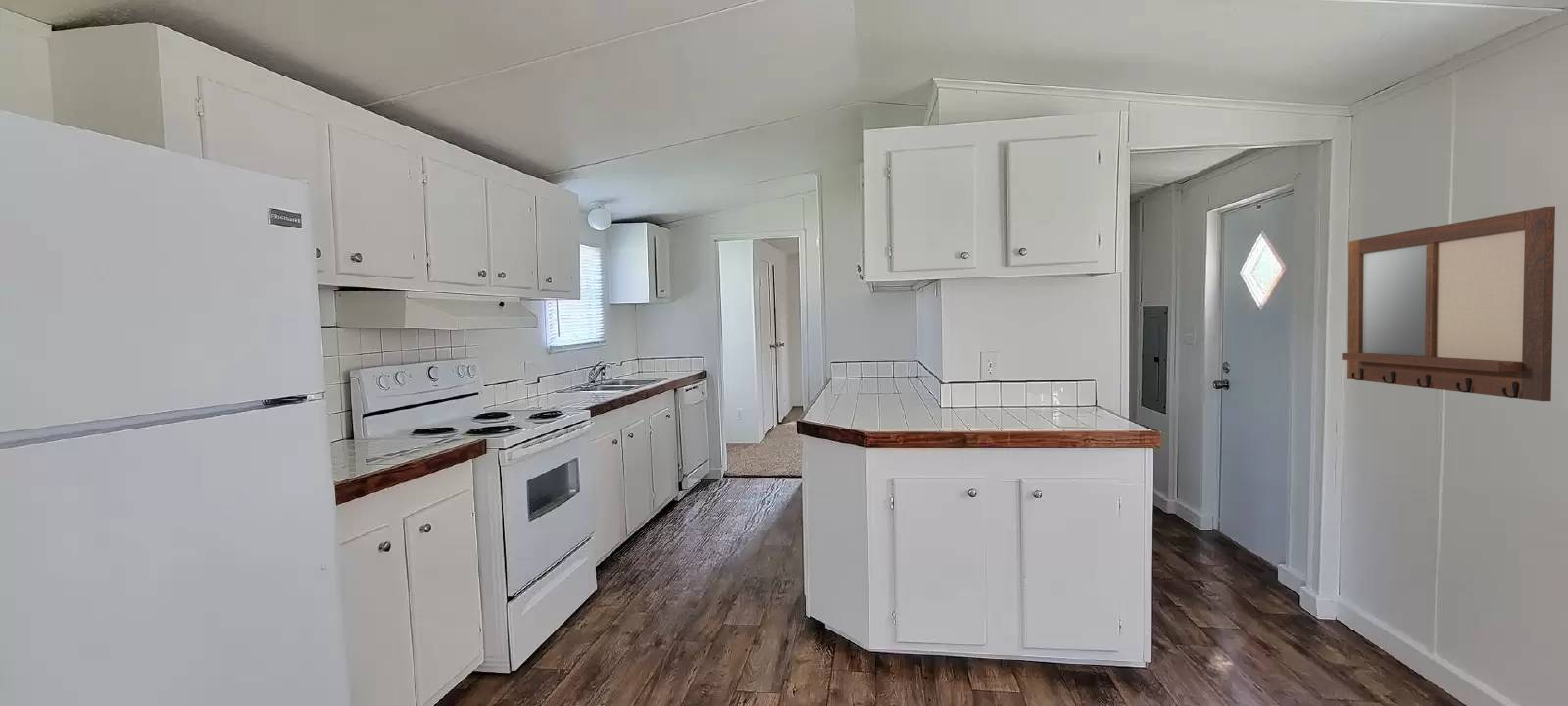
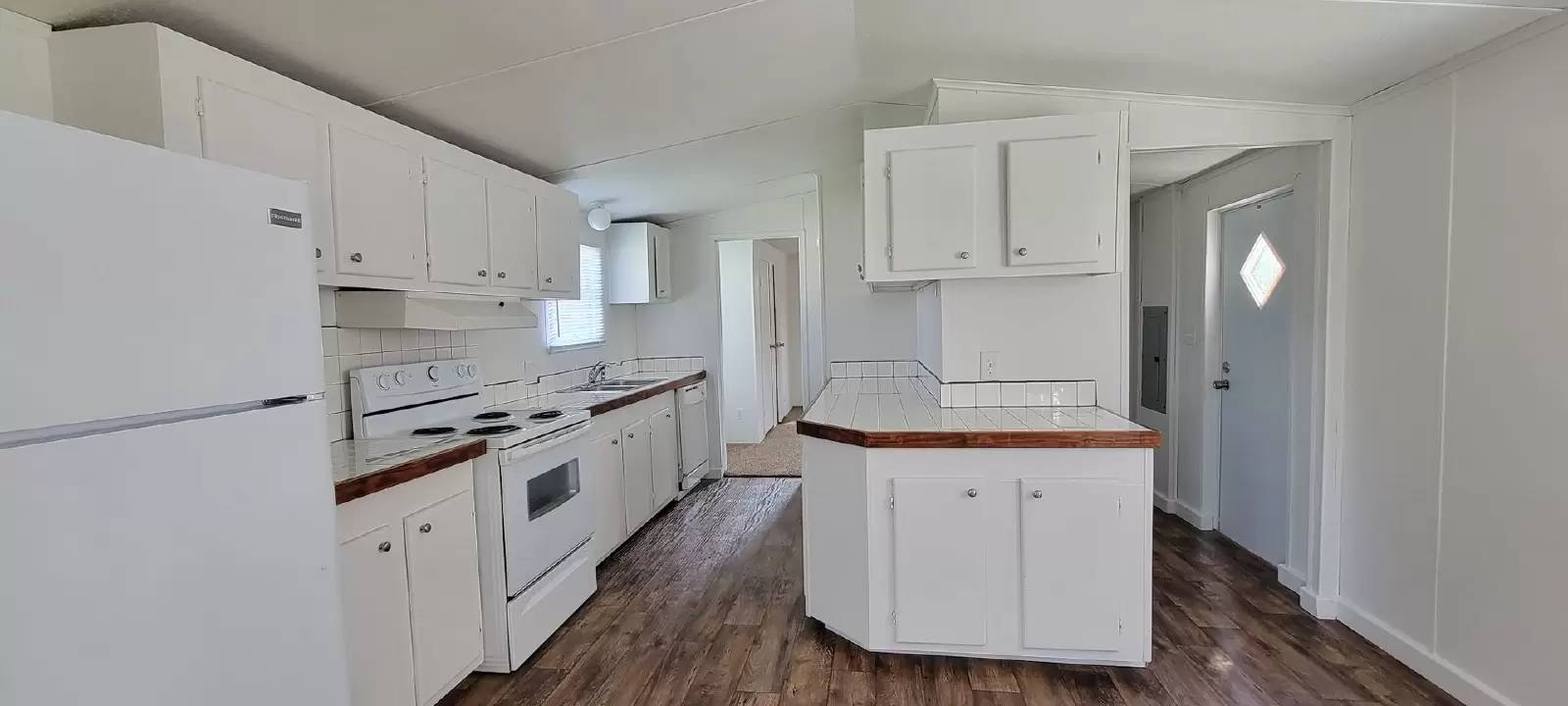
- writing board (1423, 308)
